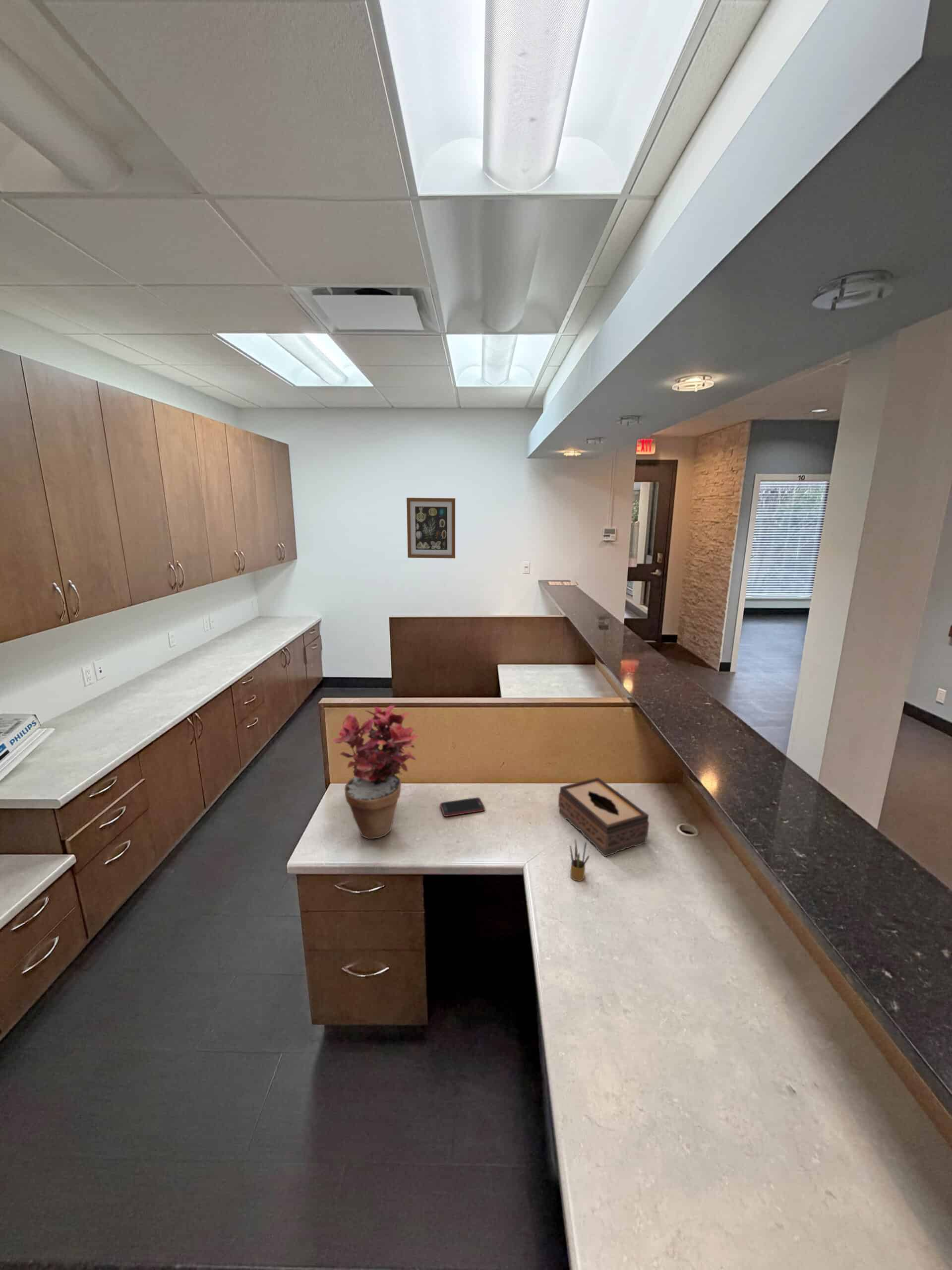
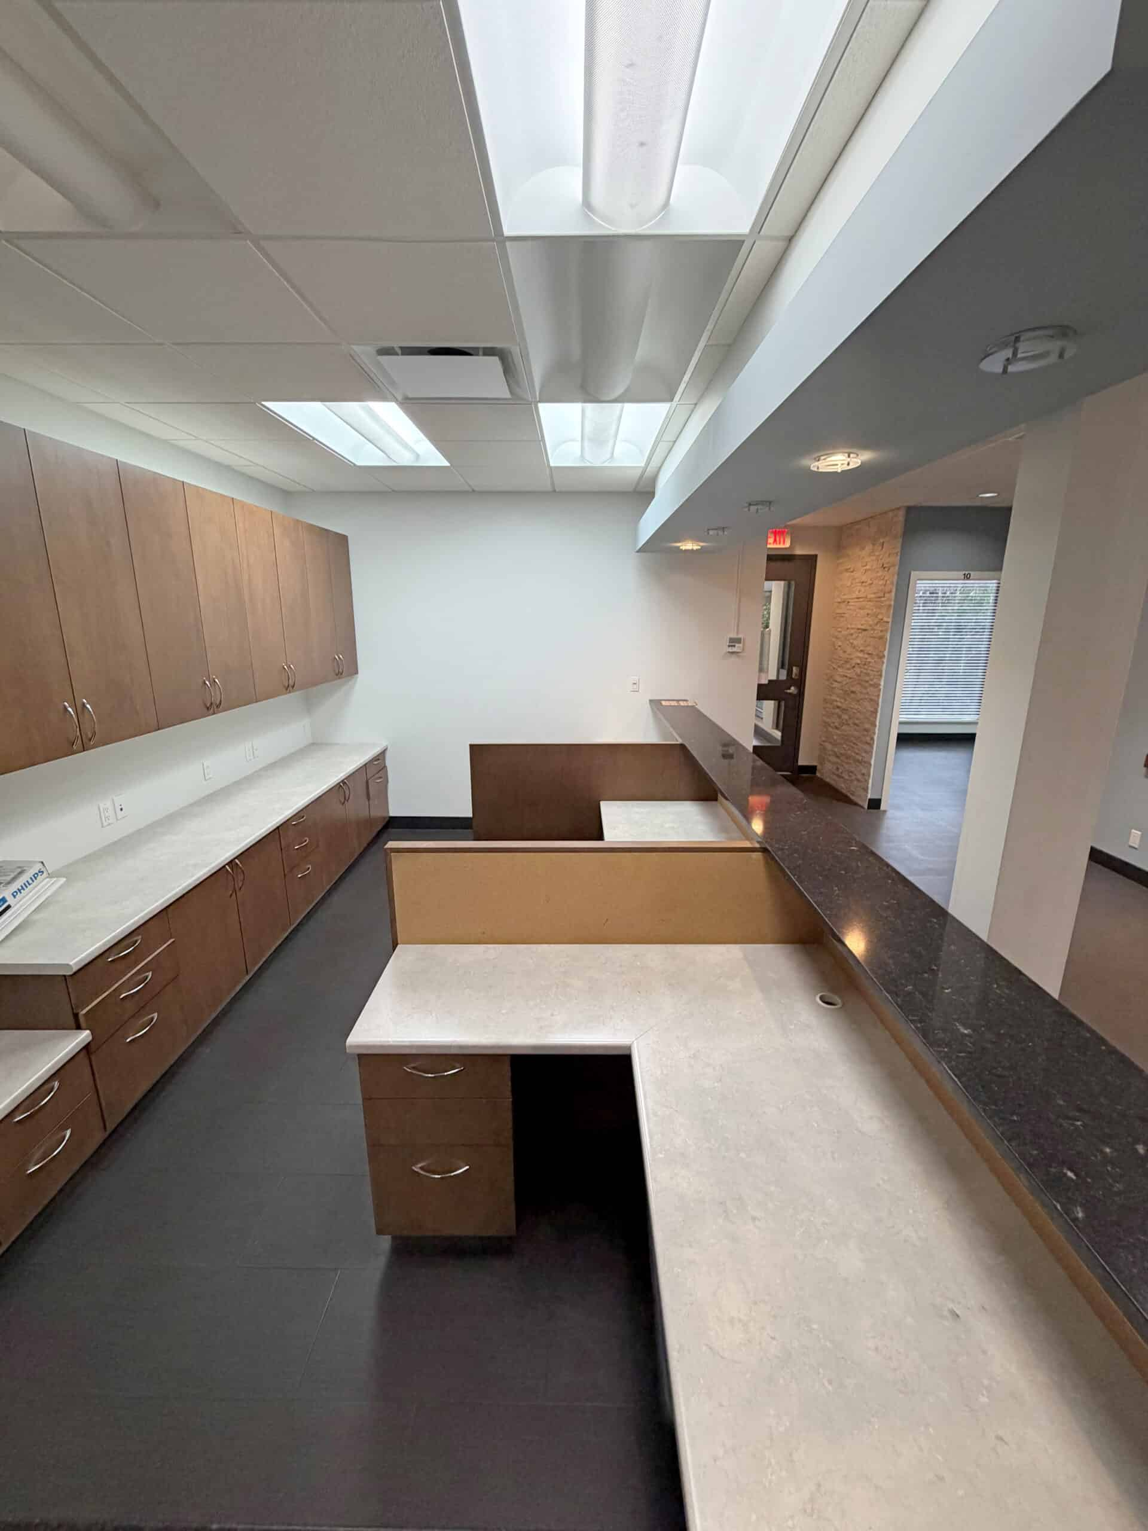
- wall art (431, 528)
- potted plant (376, 769)
- cell phone (462, 807)
- tissue box (601, 814)
- pencil box (579, 861)
